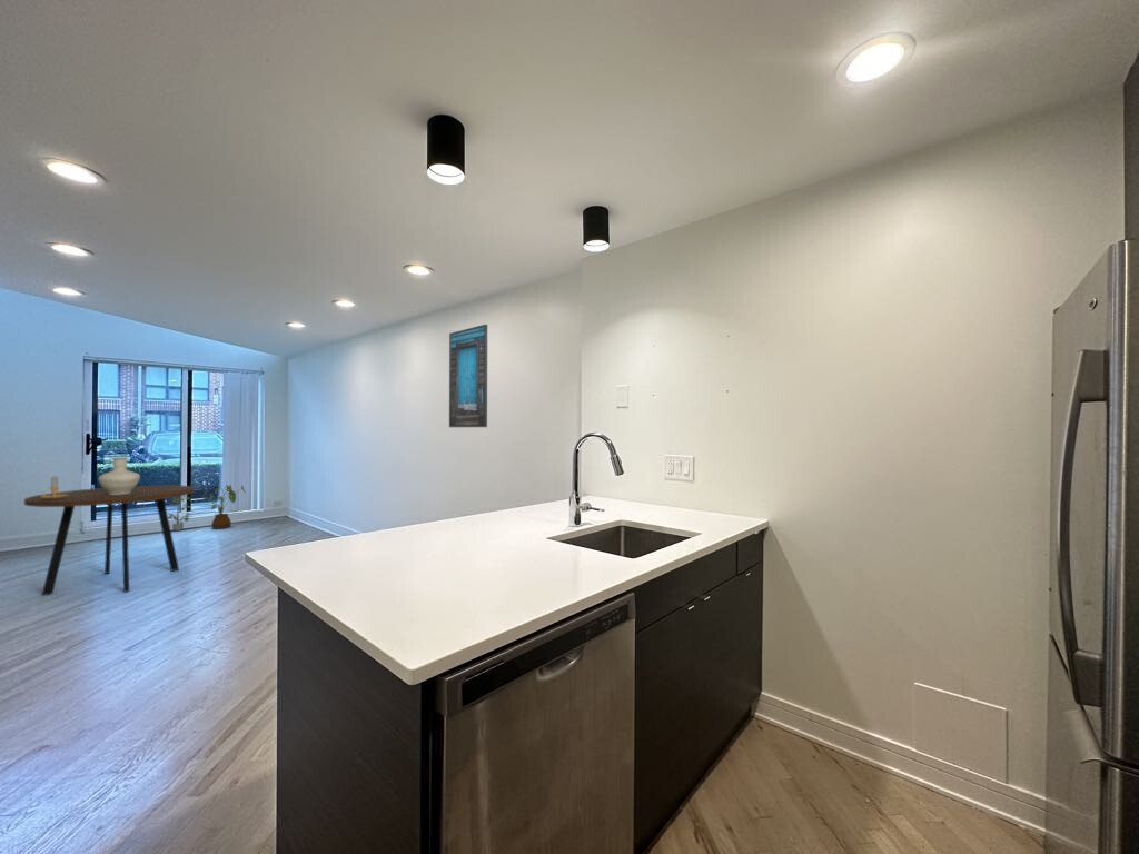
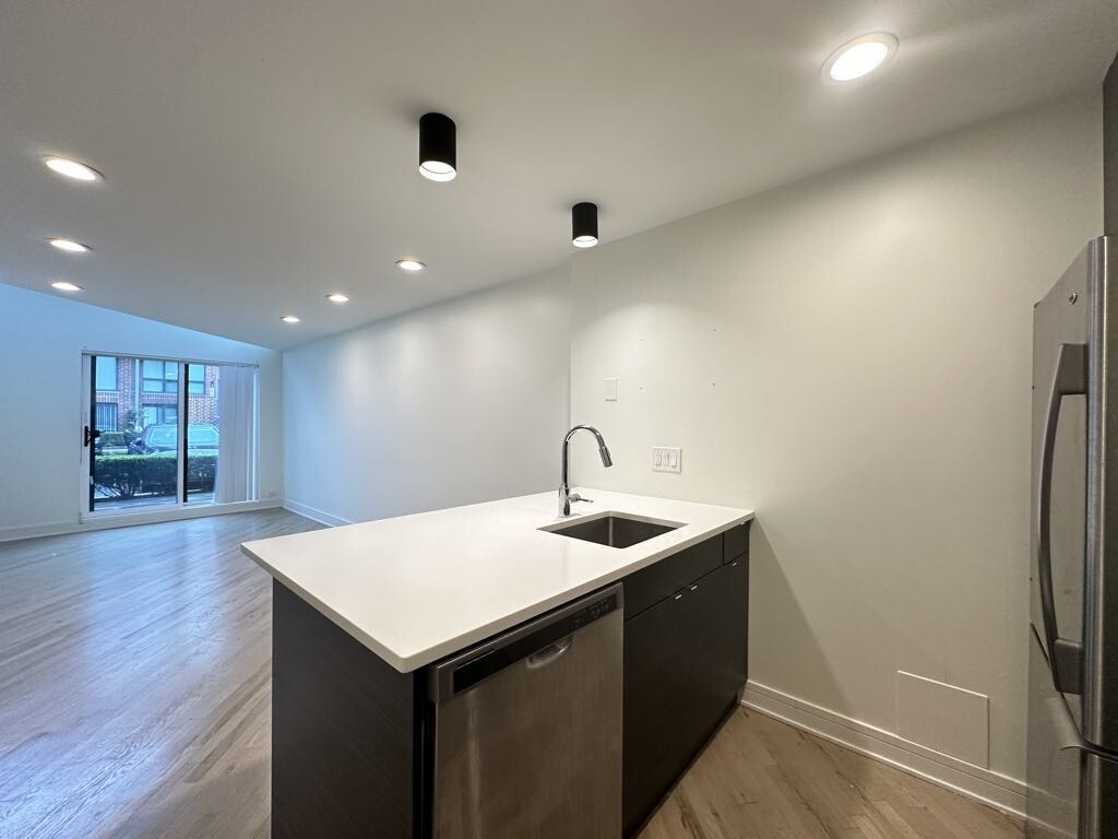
- house plant (224, 507)
- vase (119, 475)
- potted plant (181, 509)
- candlestick (52, 486)
- dining table (110, 536)
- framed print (467, 378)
